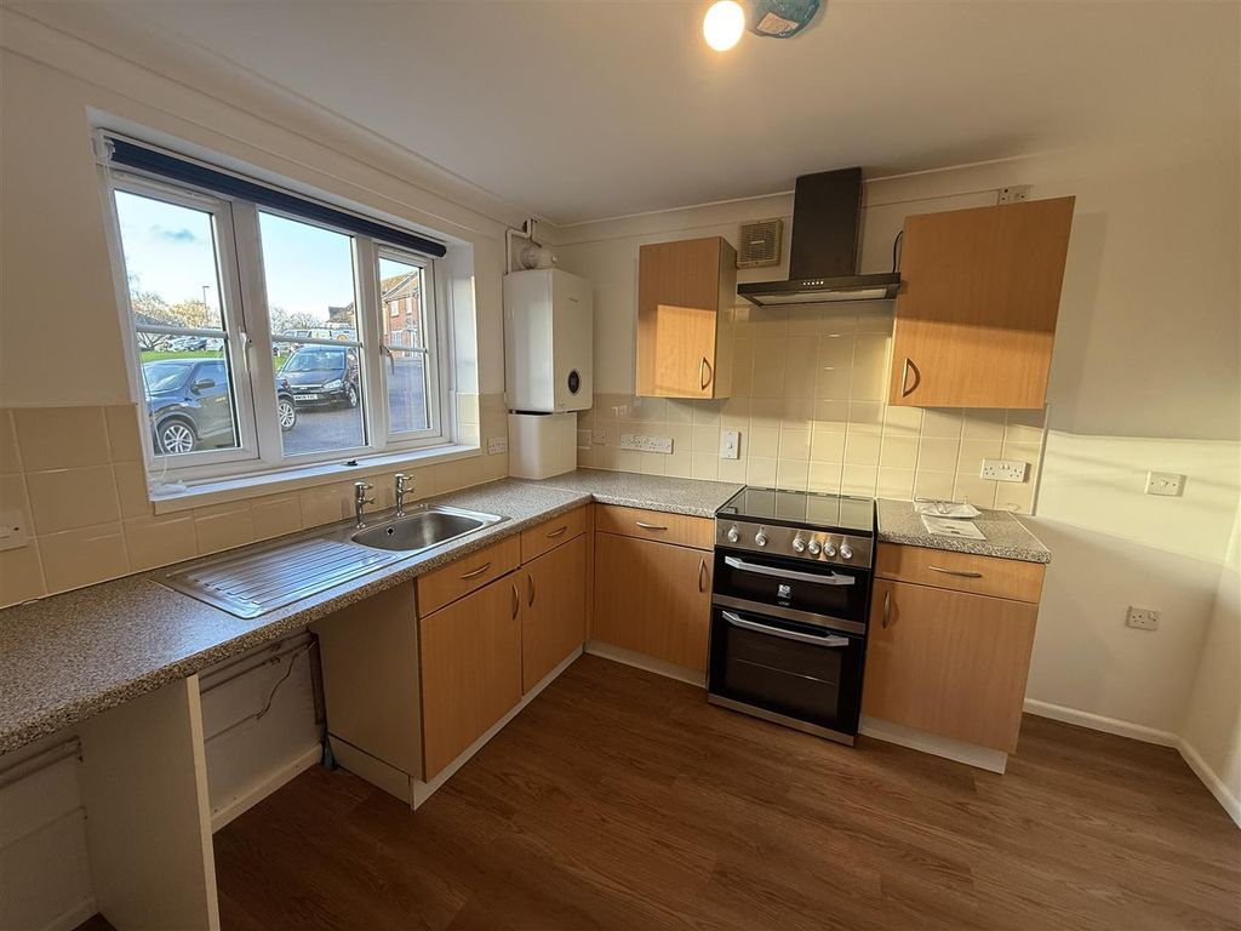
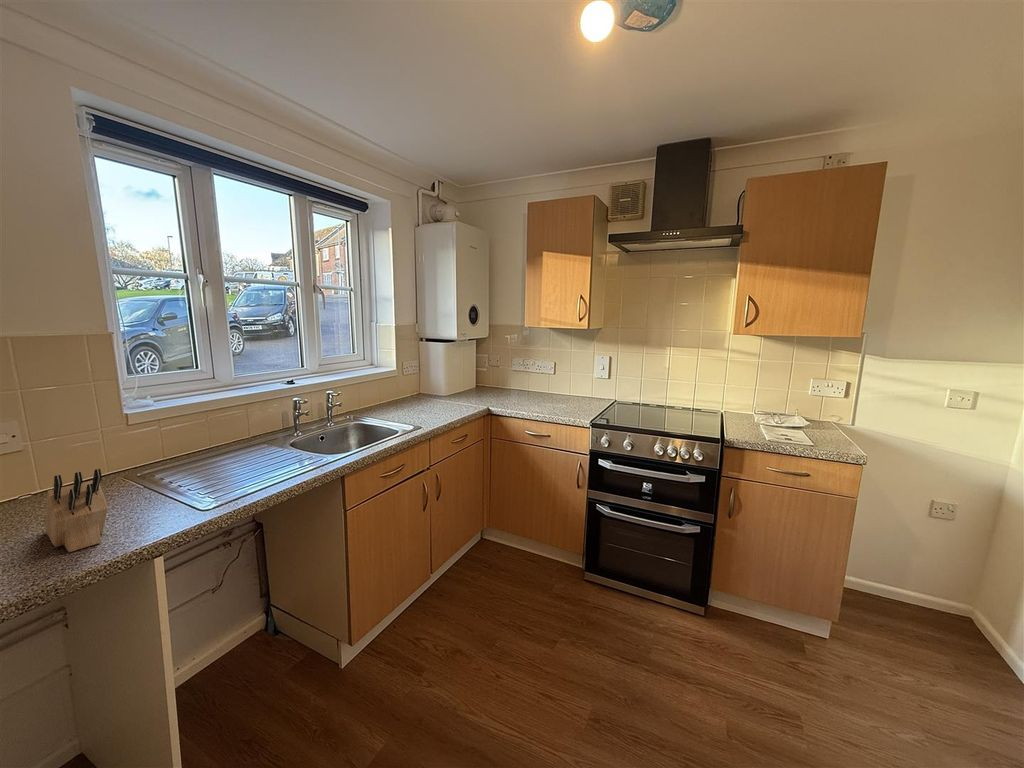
+ knife block (74, 501)
